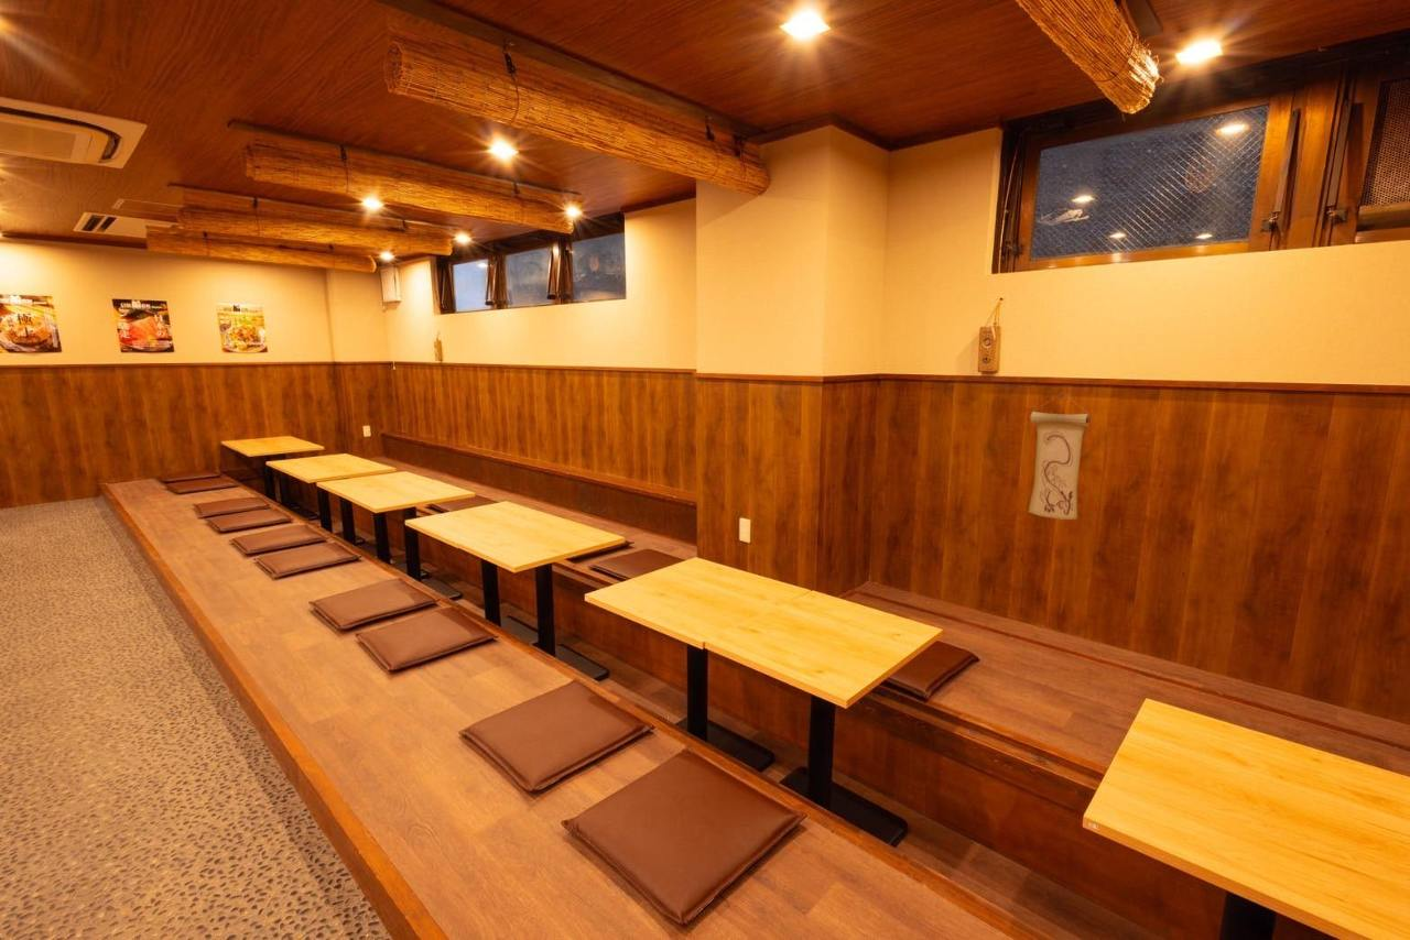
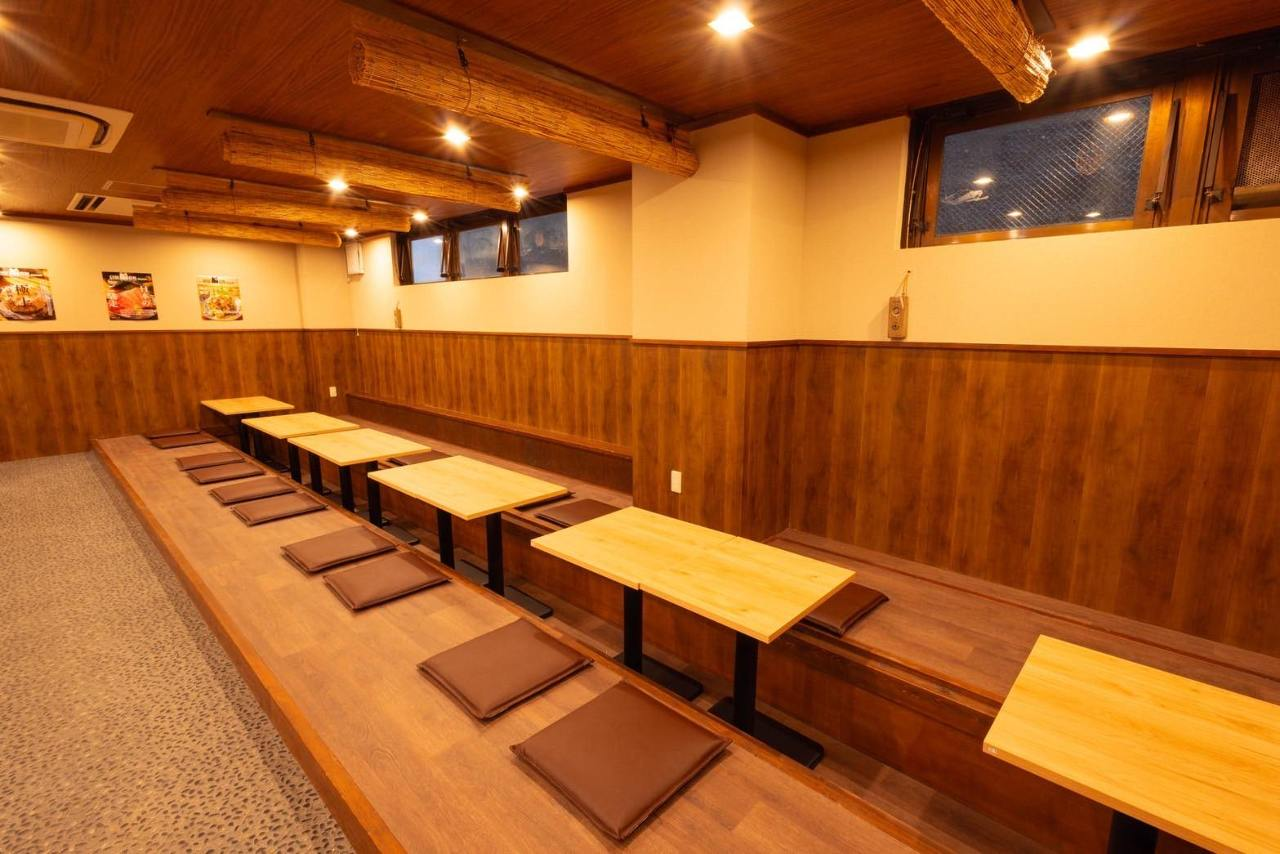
- wall scroll (1055, 456)
